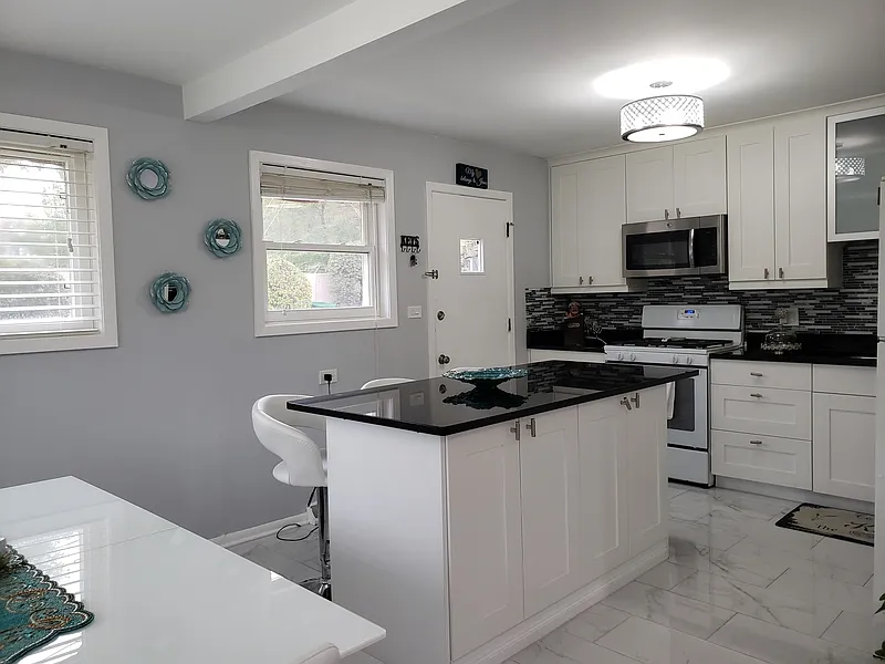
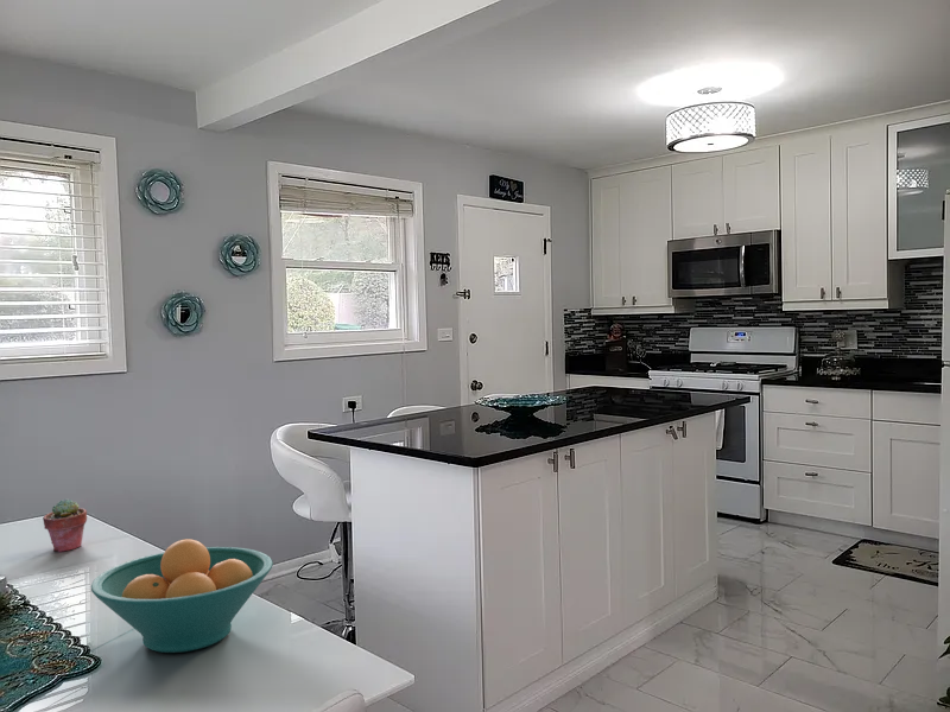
+ fruit bowl (185, 589)
+ potted succulent (65, 523)
